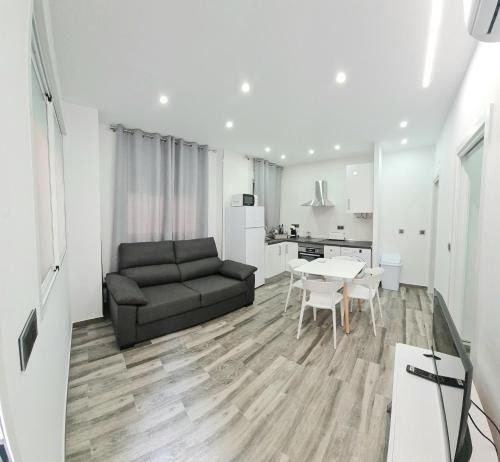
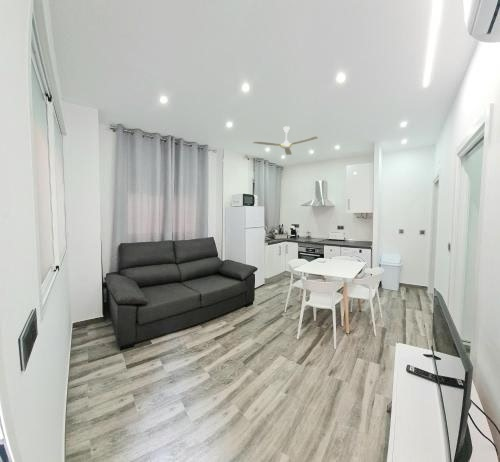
+ ceiling fan (285, 140)
